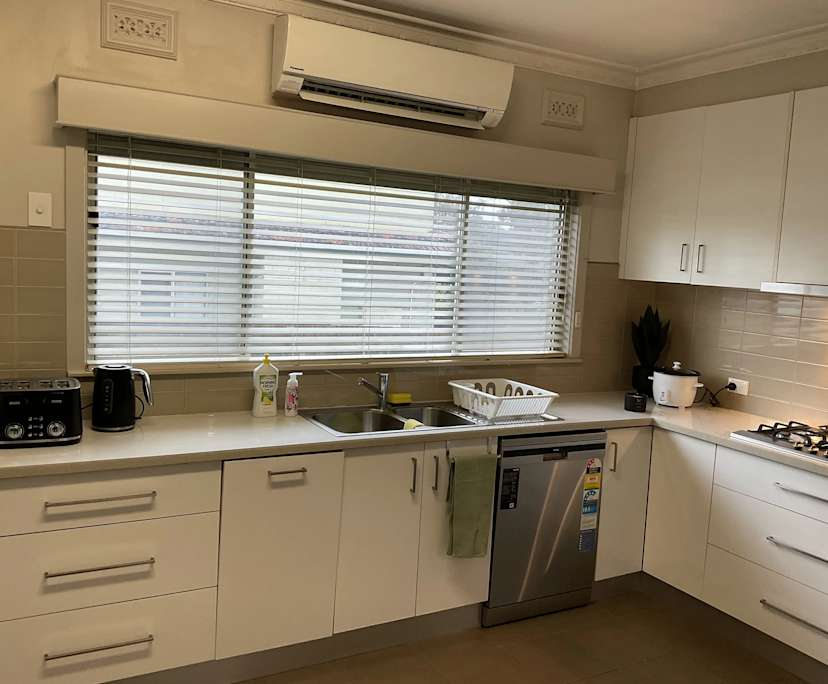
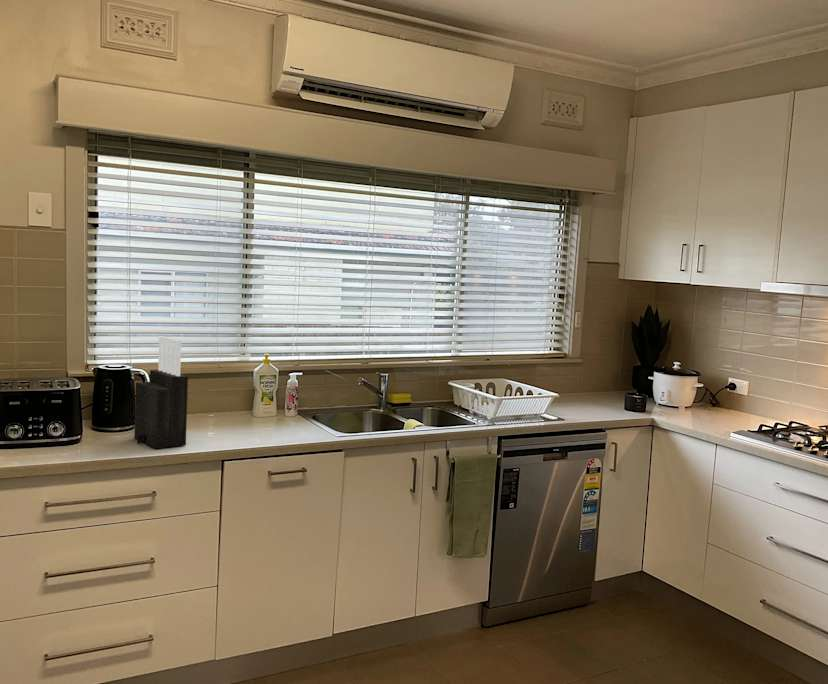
+ knife block (157, 390)
